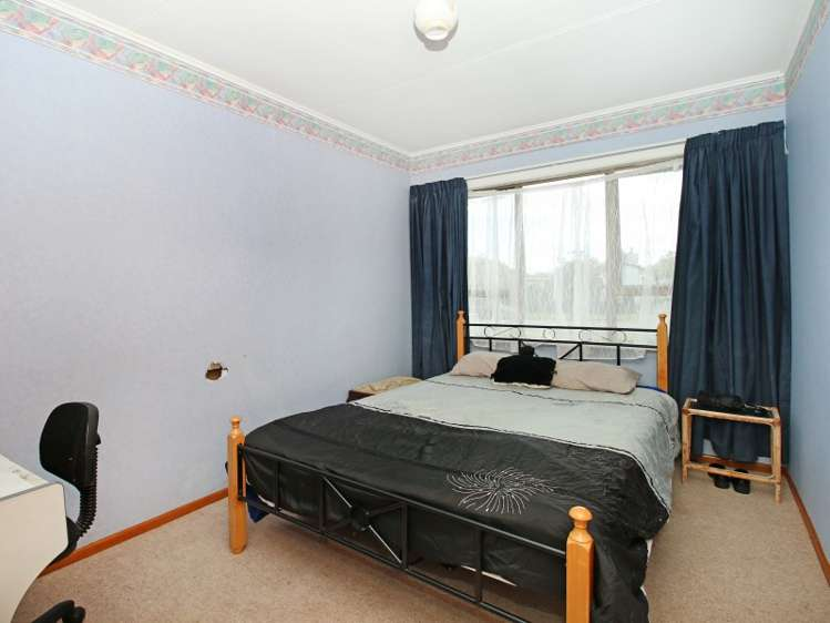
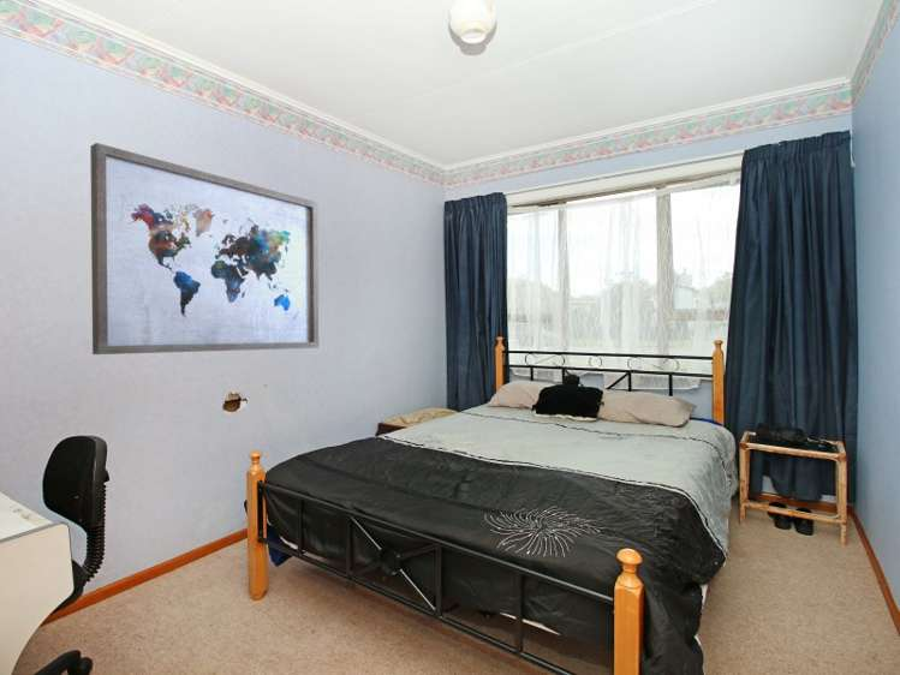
+ wall art (225, 264)
